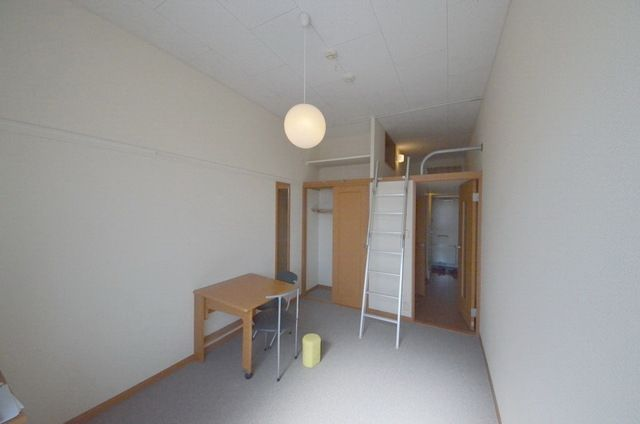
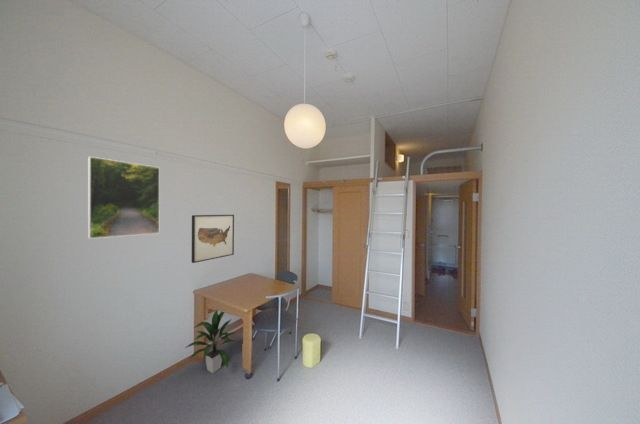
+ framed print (127, 199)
+ indoor plant (214, 341)
+ wall art (214, 236)
